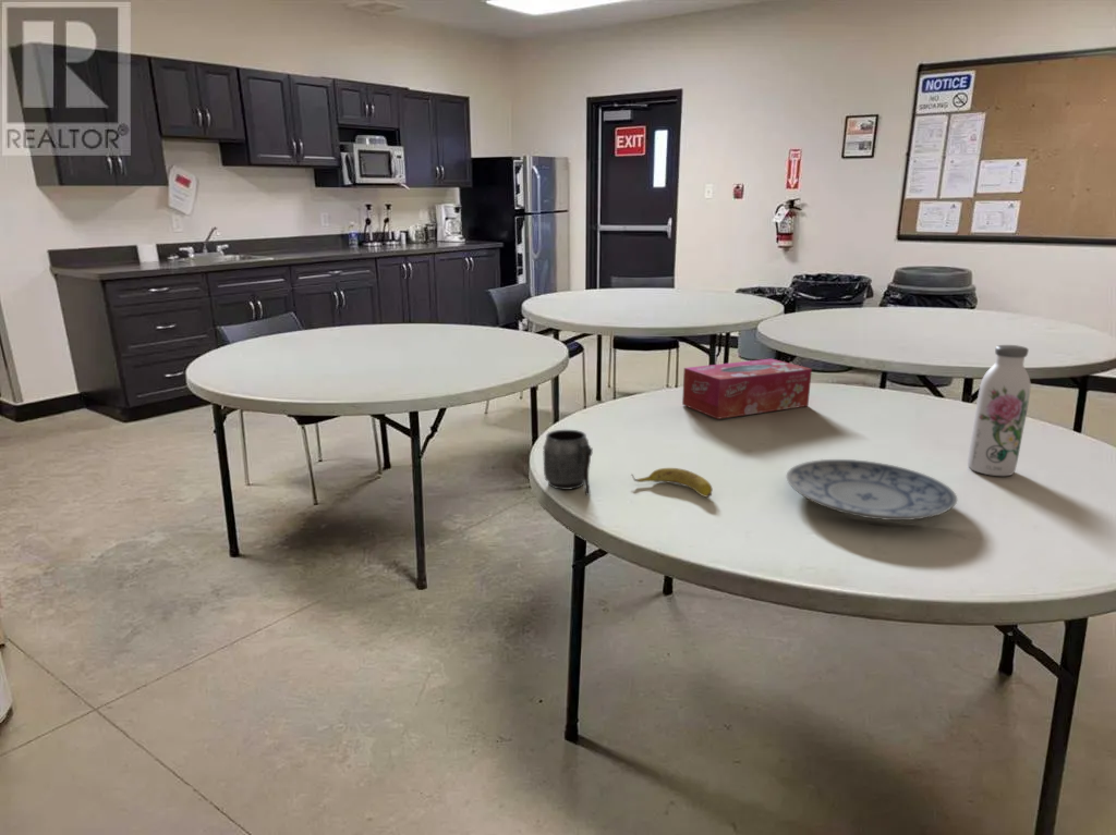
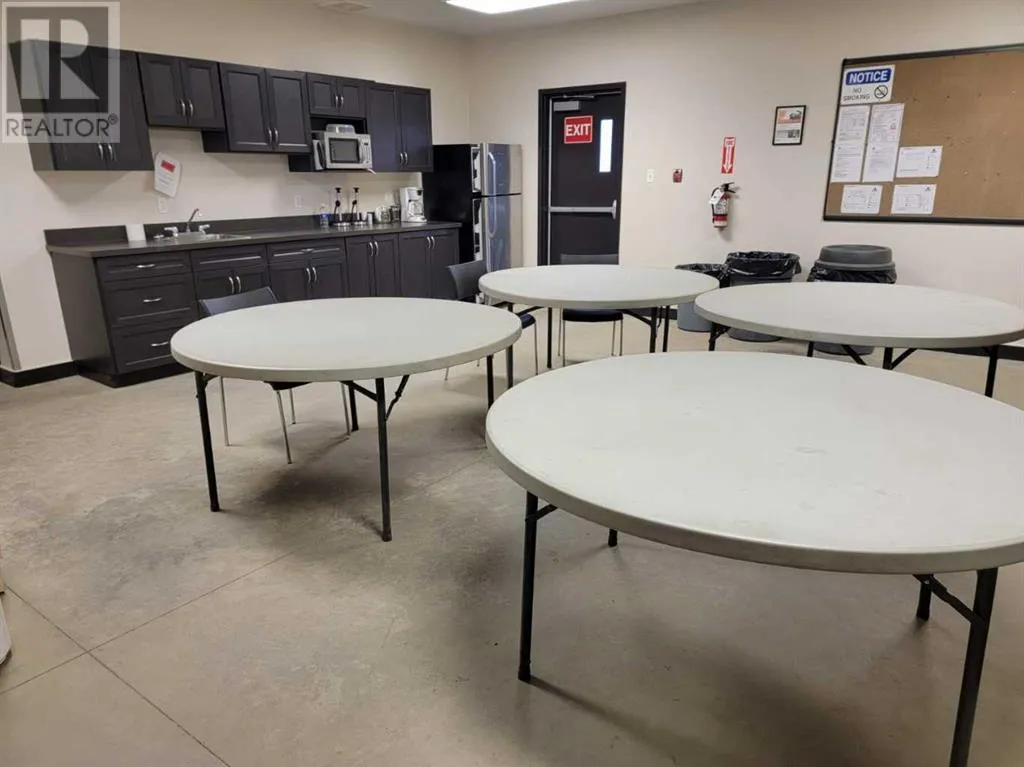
- water bottle (1000, 408)
- plate (866, 492)
- mug (572, 462)
- banana (675, 481)
- tissue box (745, 386)
